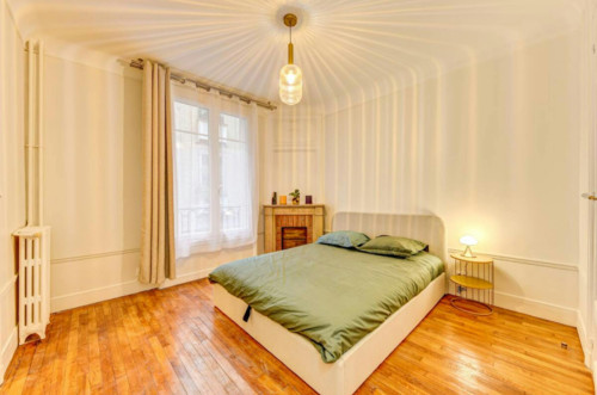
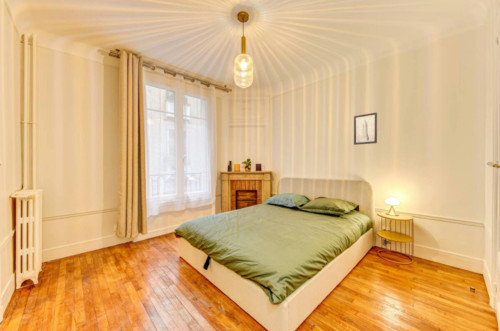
+ wall art (365, 129)
